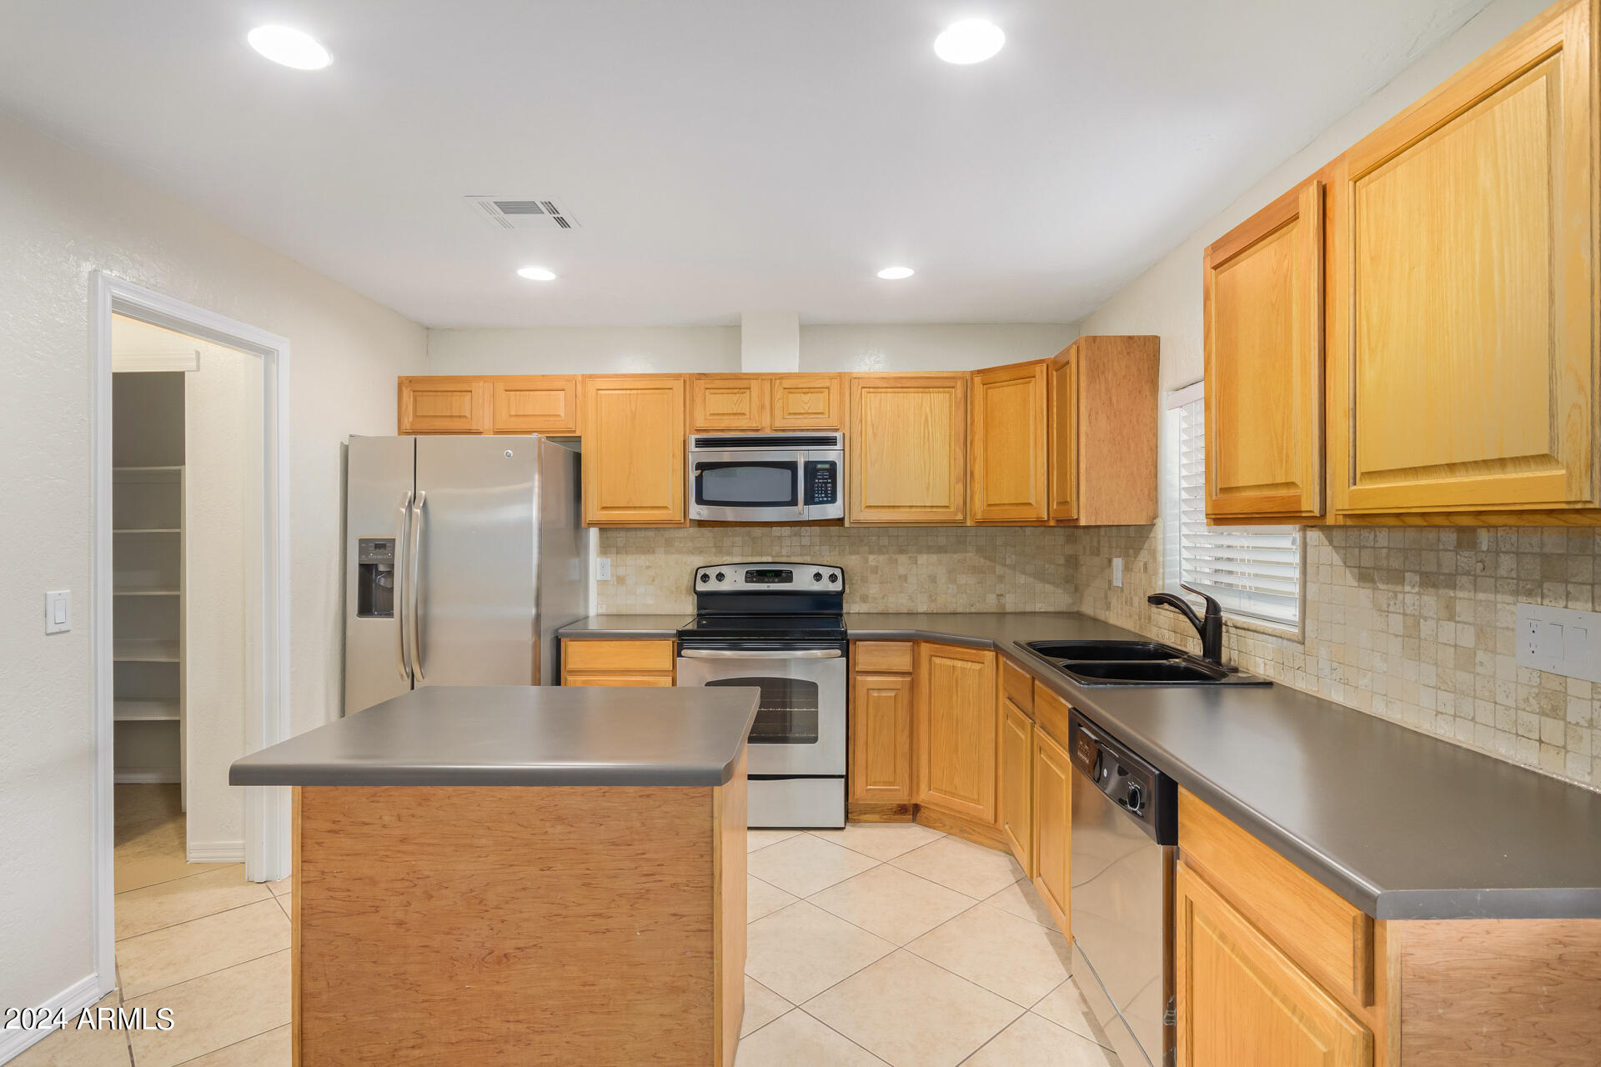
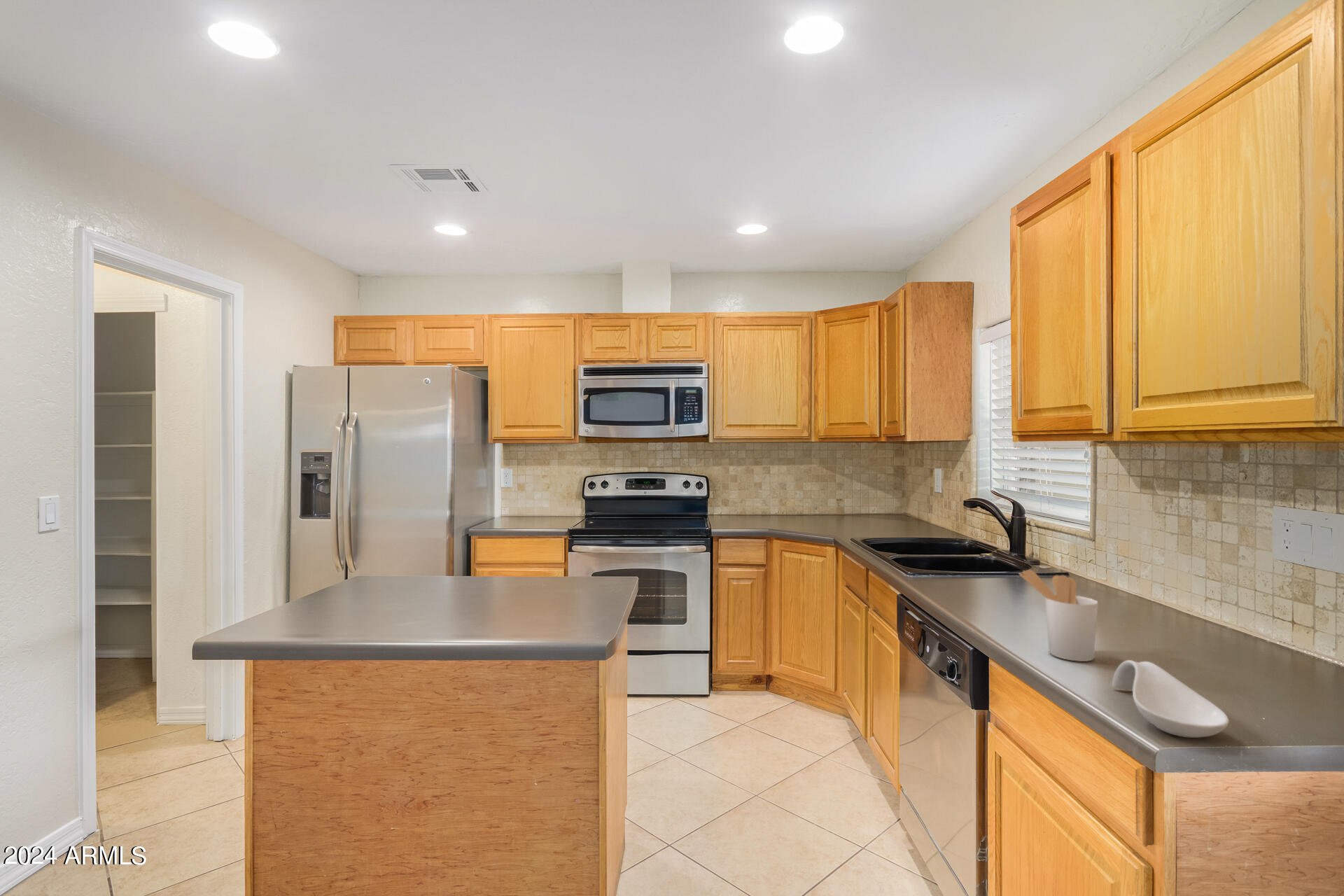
+ utensil holder (1057, 612)
+ spoon rest (1158, 694)
